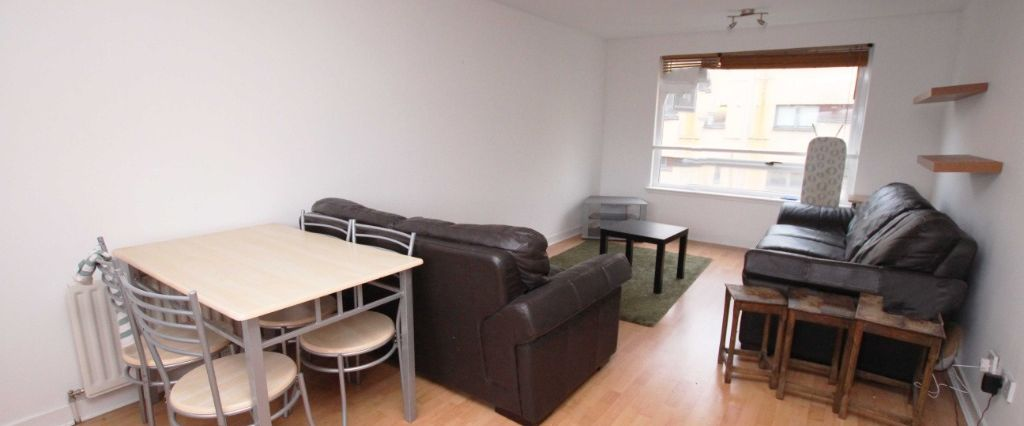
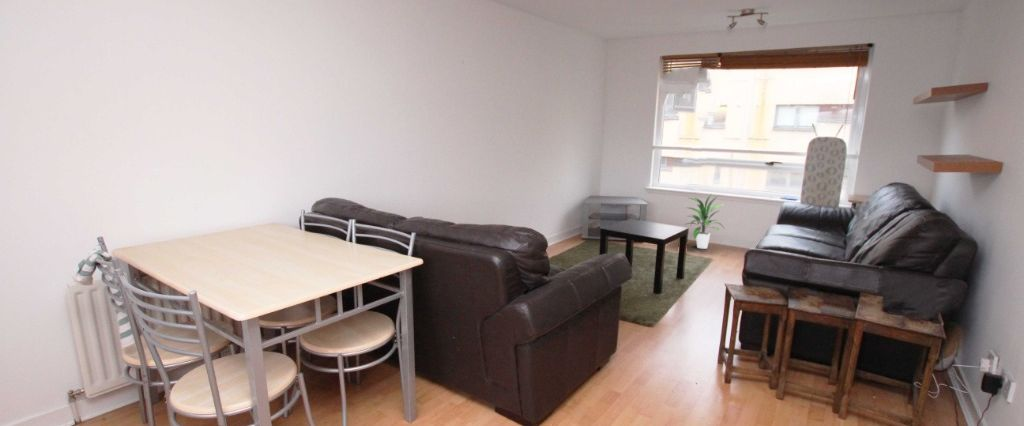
+ indoor plant (702, 220)
